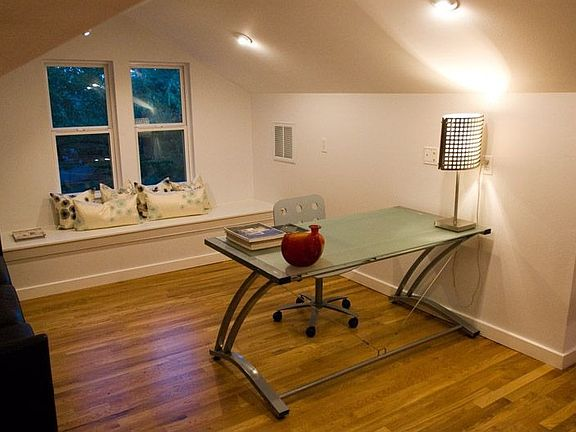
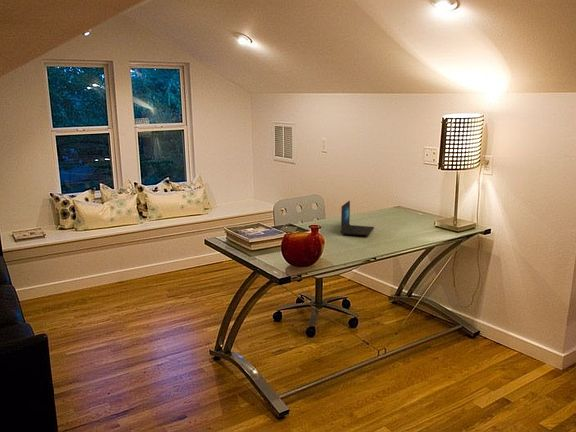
+ laptop (349, 217)
